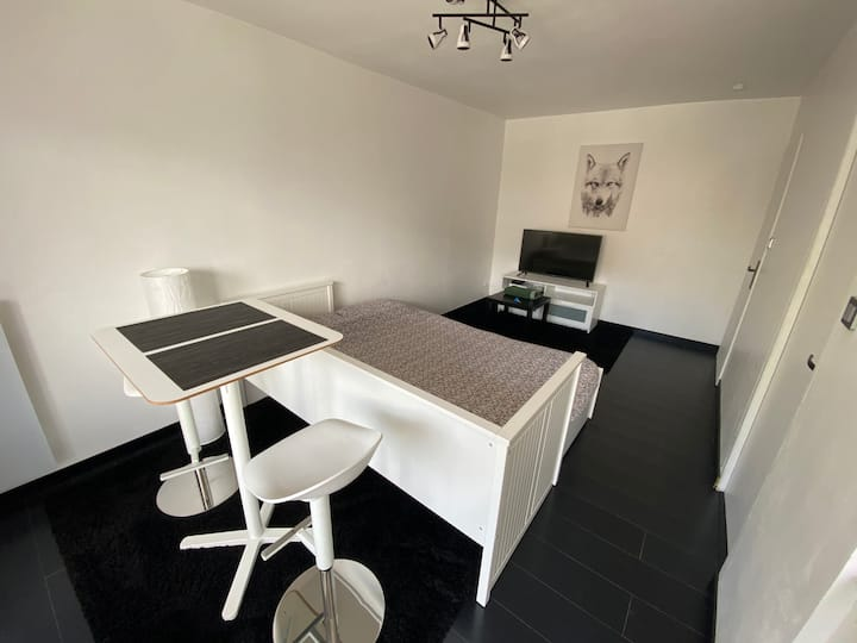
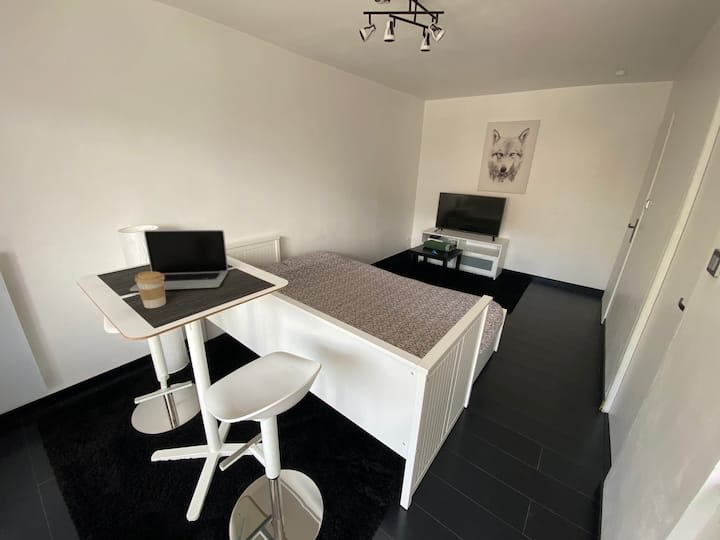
+ laptop (180, 258)
+ coffee cup (152, 289)
